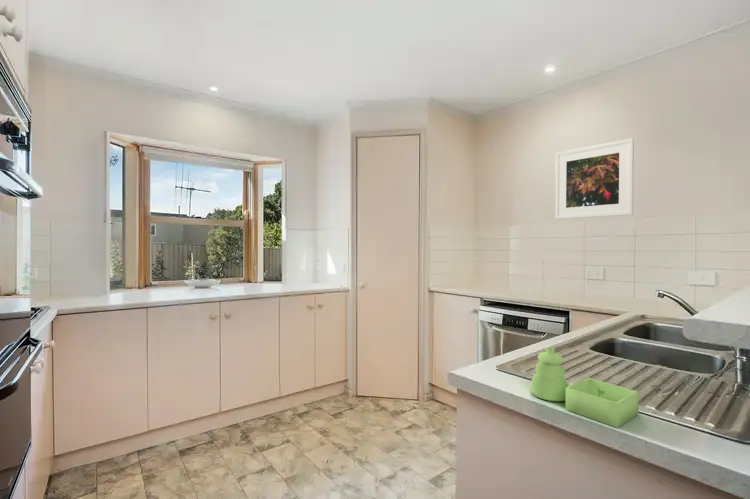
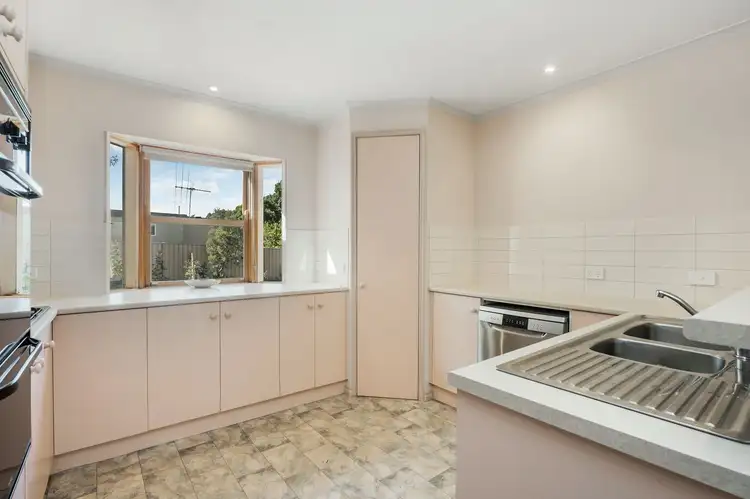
- soap dispenser (578, 382)
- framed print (591, 181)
